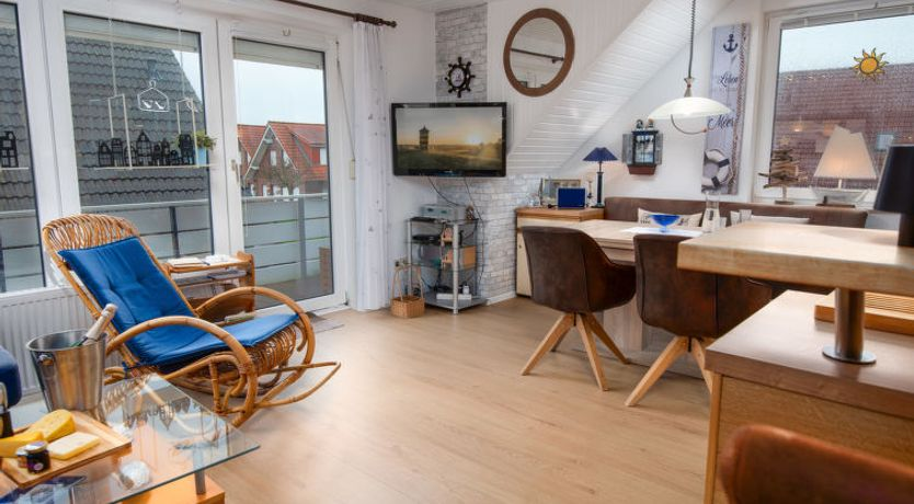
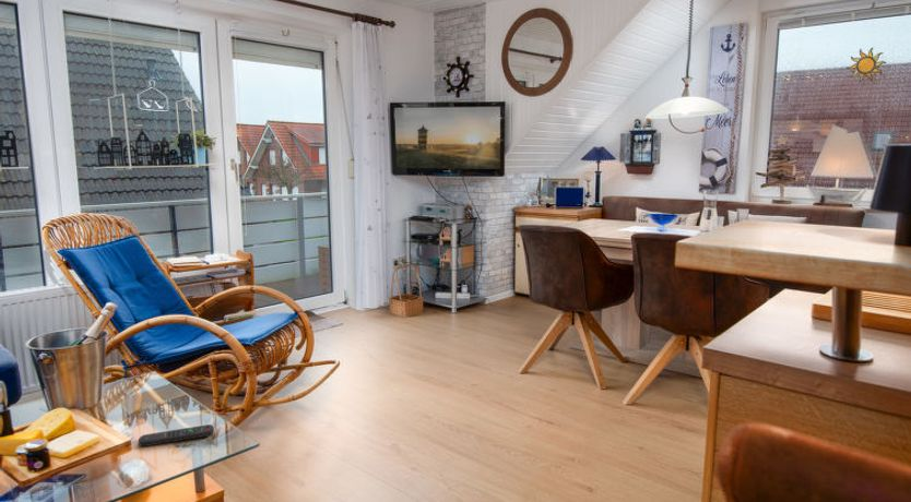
+ remote control (177, 434)
